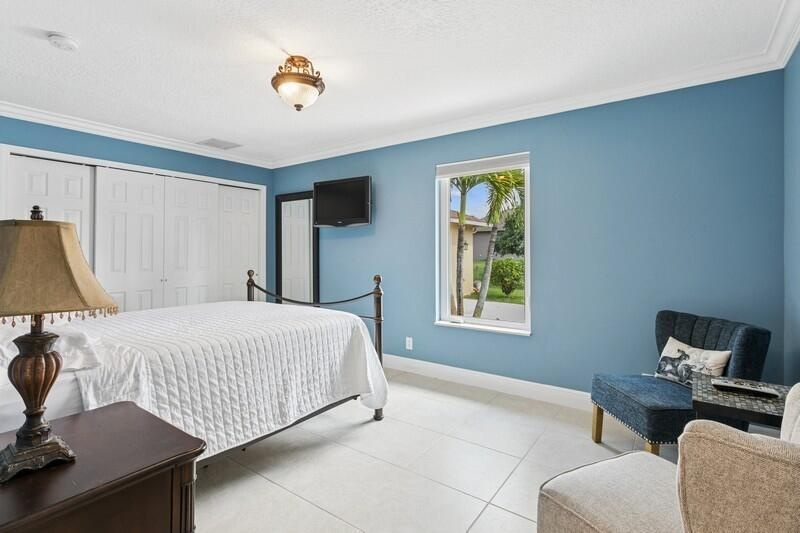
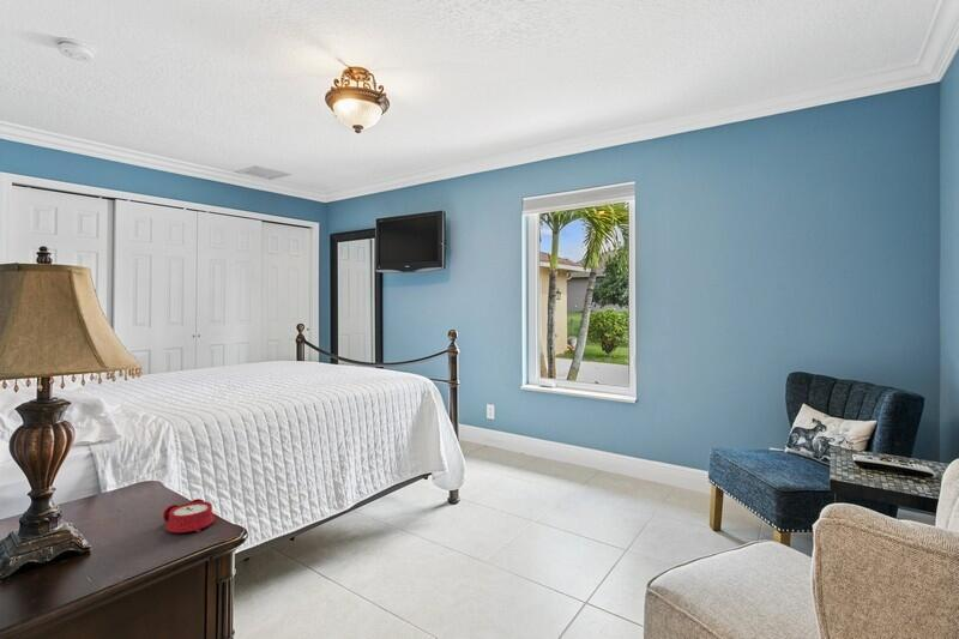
+ alarm clock (188, 514)
